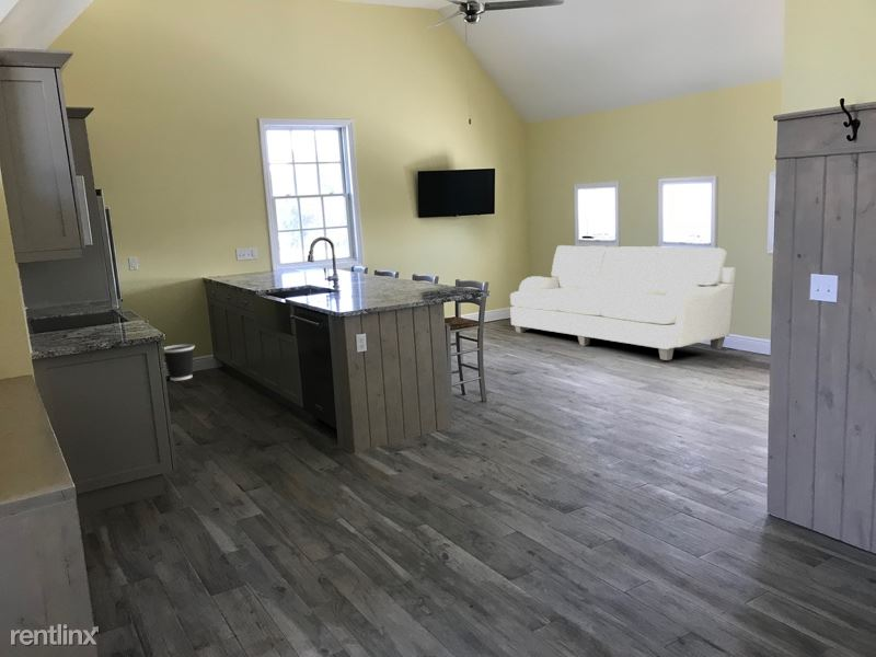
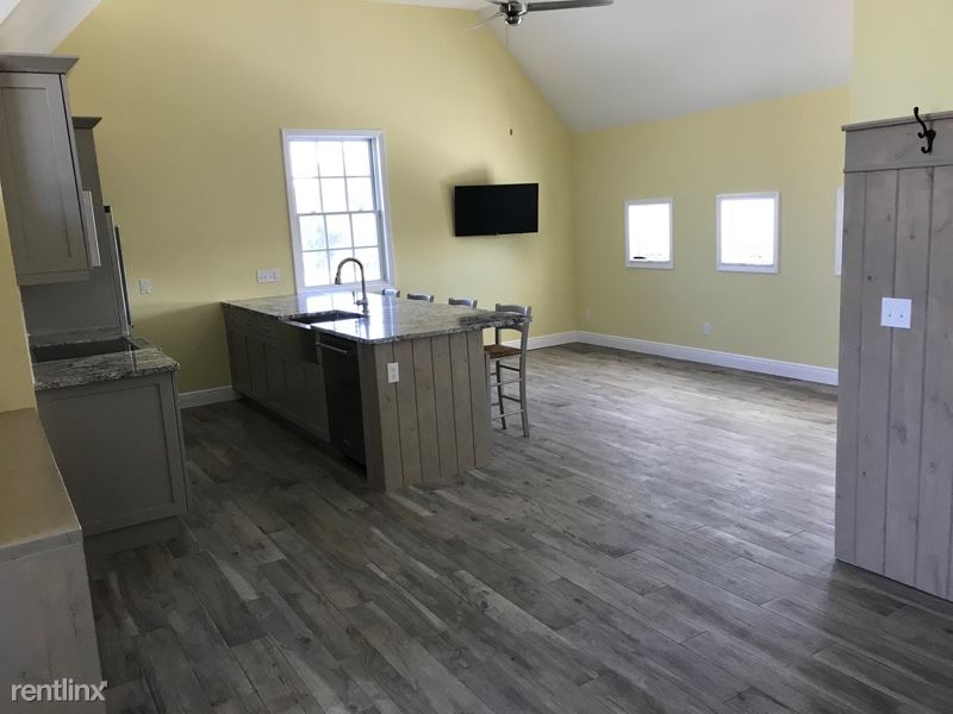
- wastebasket (178, 362)
- sofa (611, 293)
